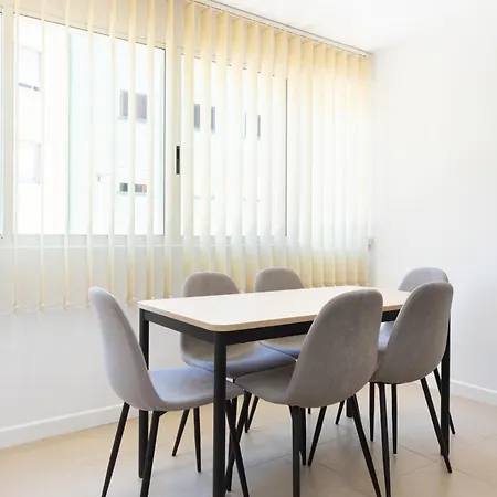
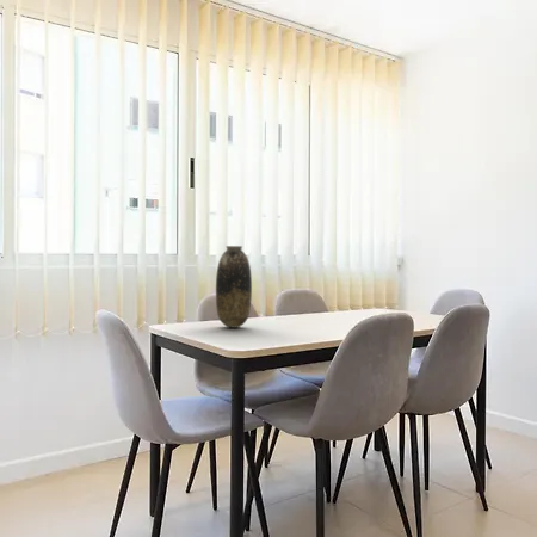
+ vase (233, 286)
